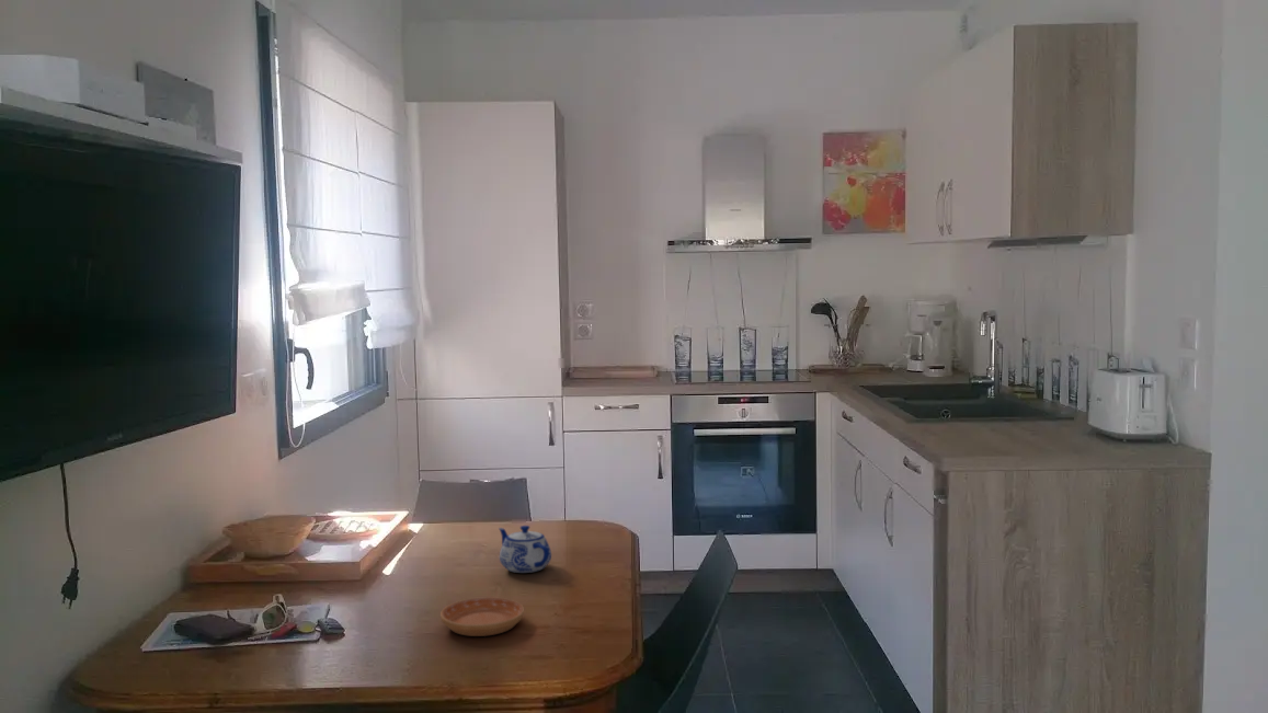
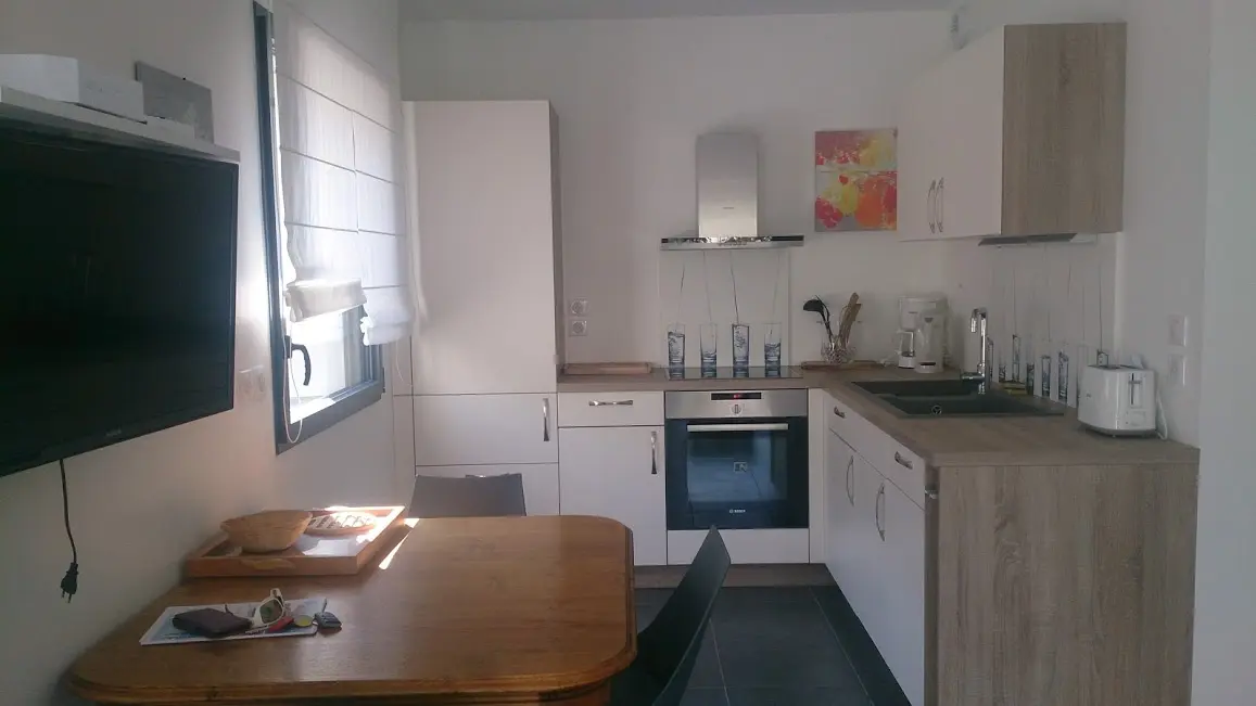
- teapot (523, 545)
- saucer (482, 617)
